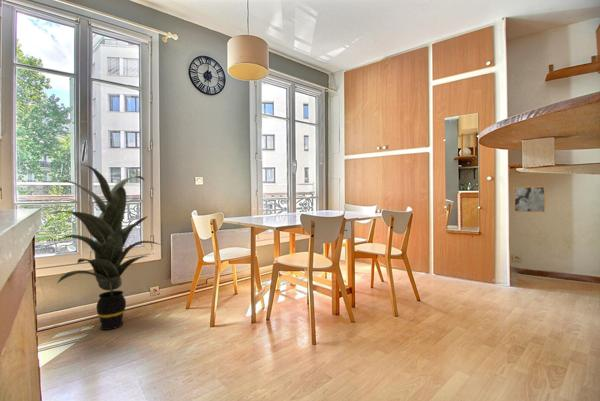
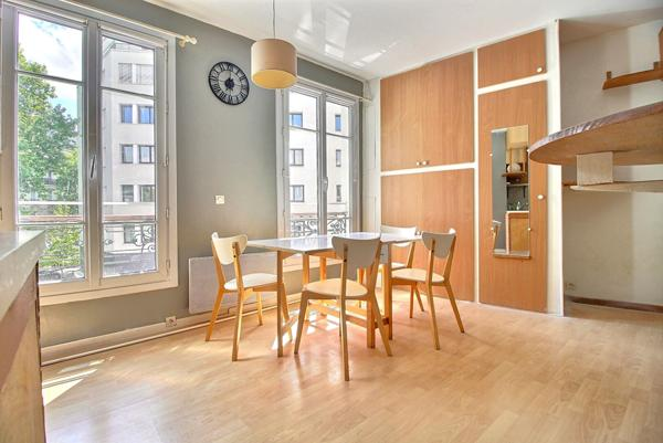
- wall art (529, 199)
- indoor plant (102, 246)
